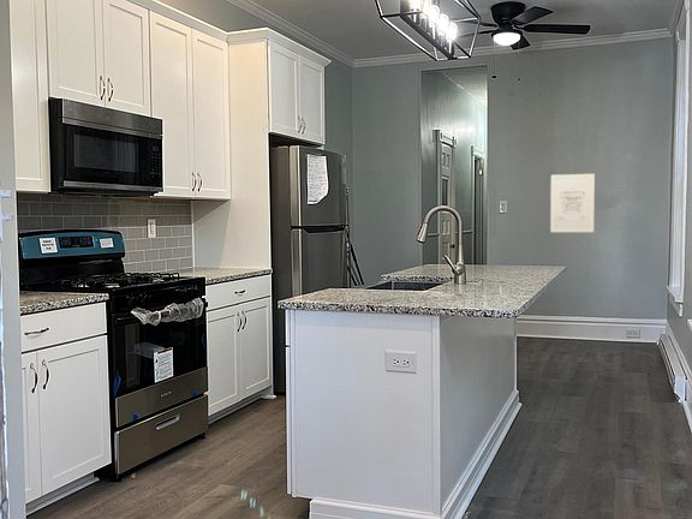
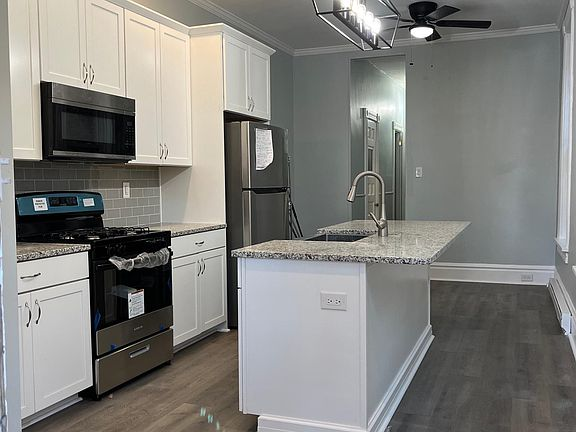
- wall art (572, 203)
